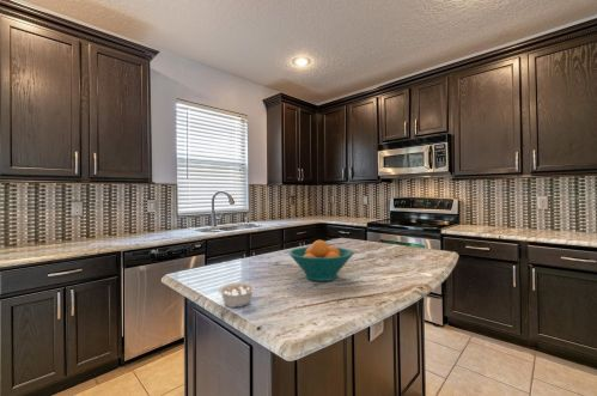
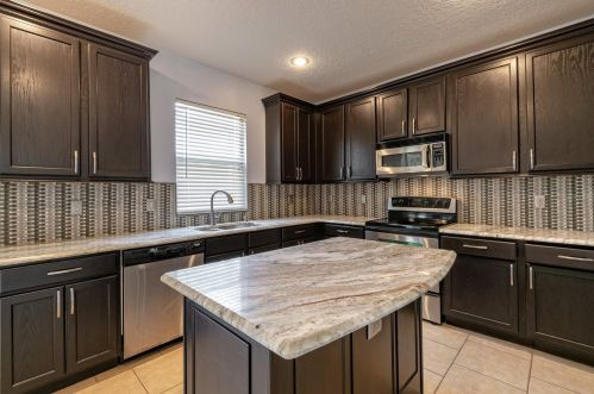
- fruit bowl (321, 258)
- legume (237, 294)
